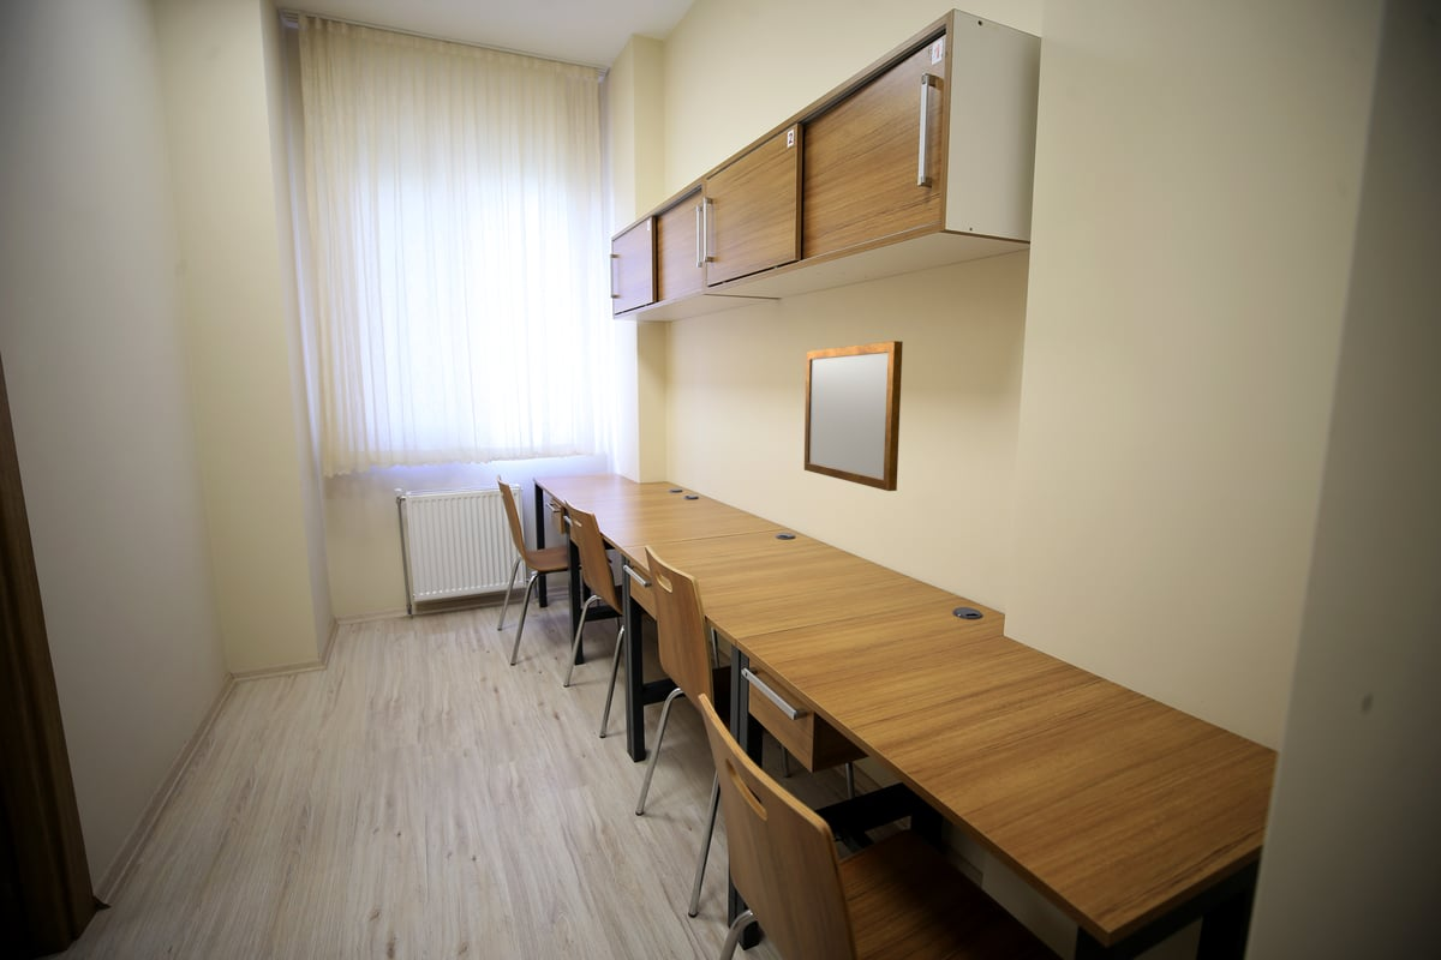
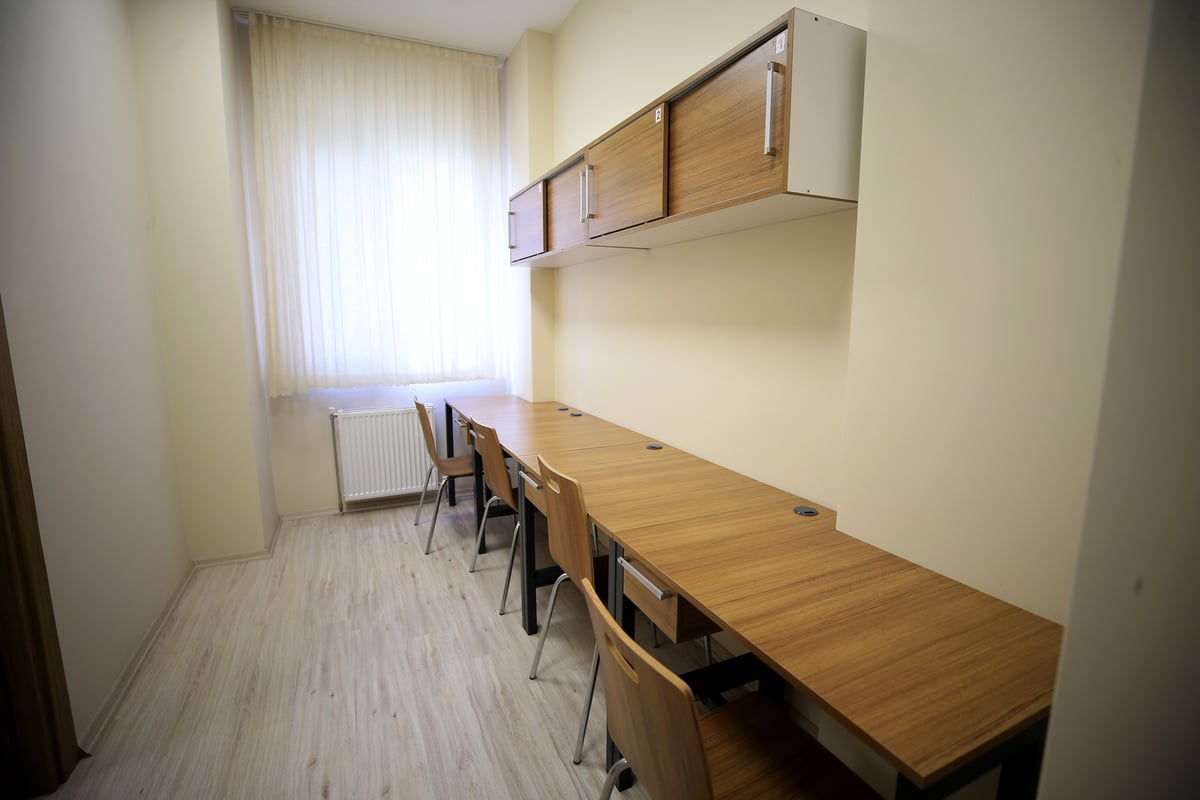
- writing board (847, 414)
